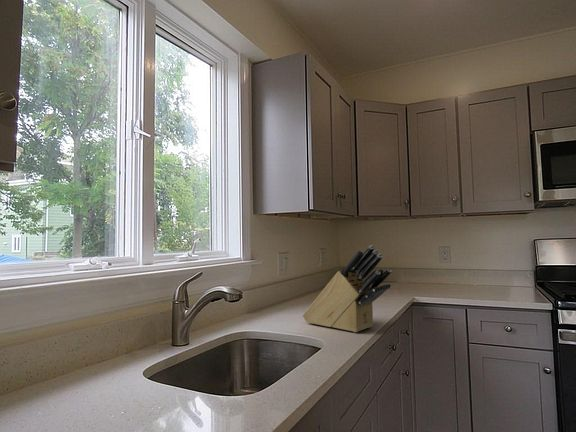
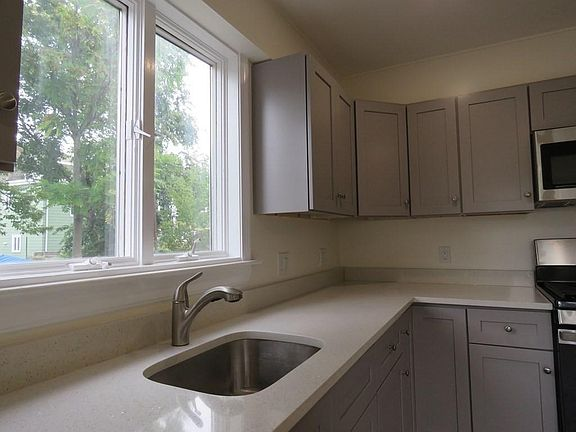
- knife block (345, 286)
